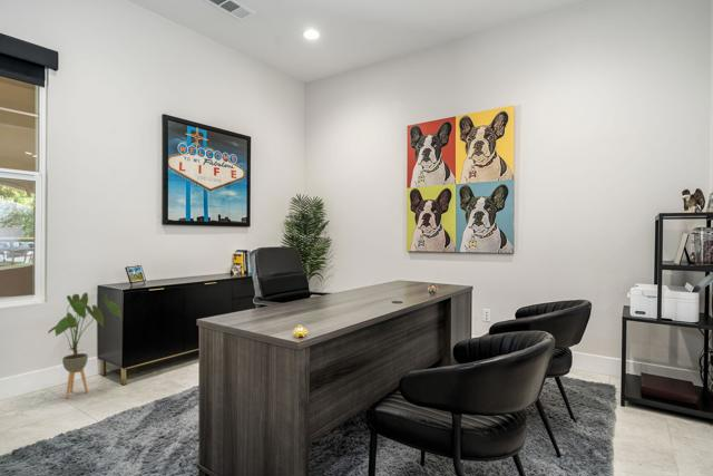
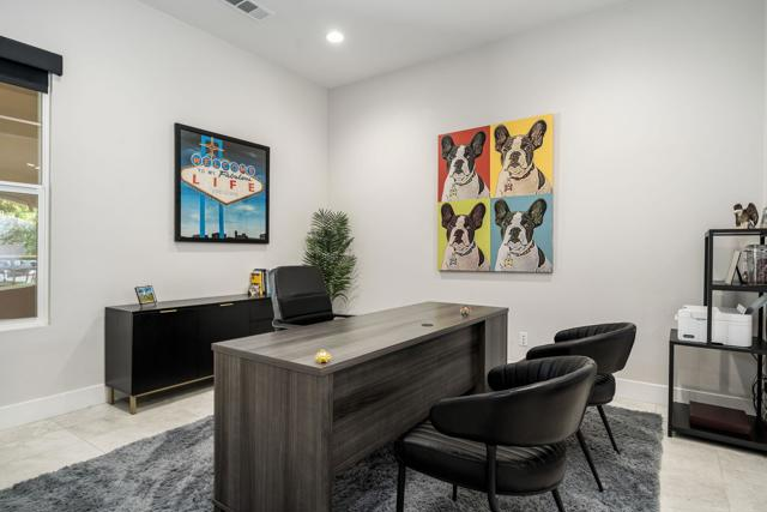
- house plant (78, 342)
